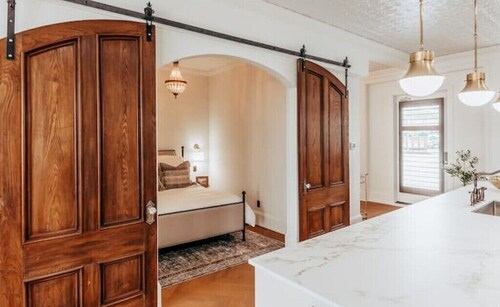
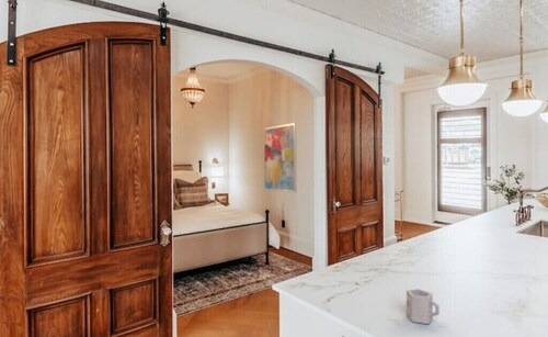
+ wall art (278, 158)
+ cup (422, 306)
